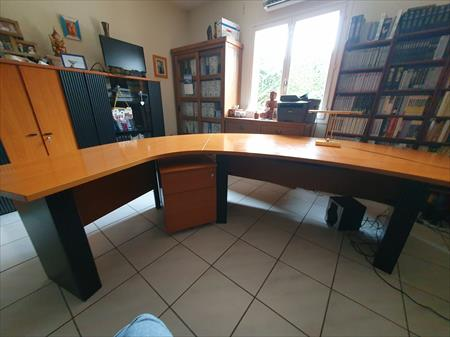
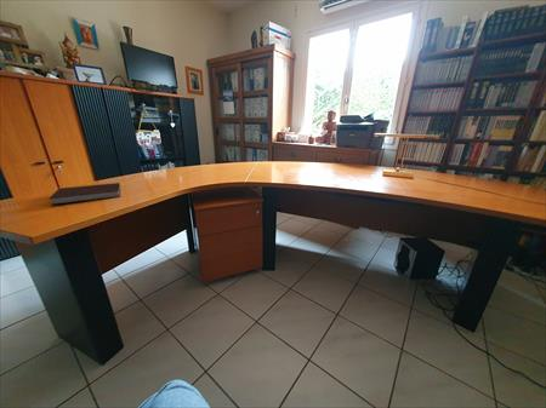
+ notebook (89, 191)
